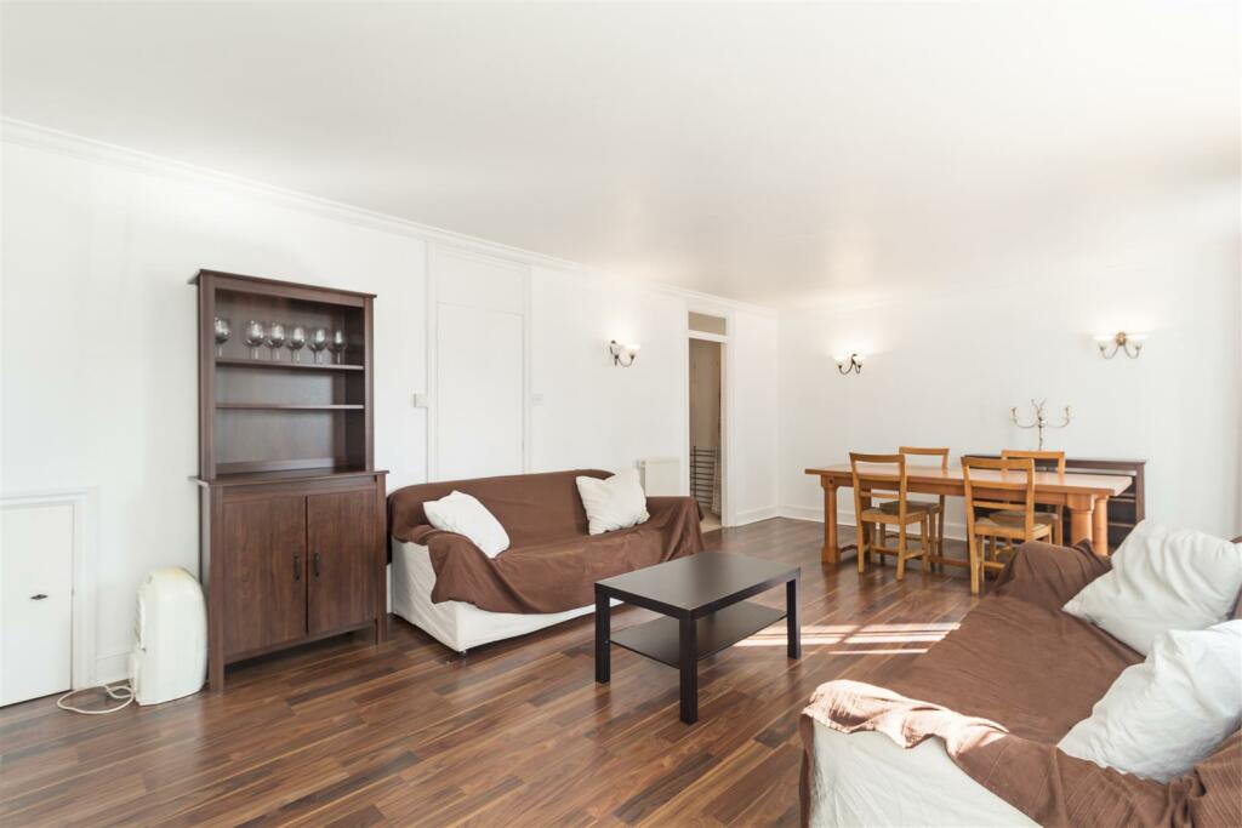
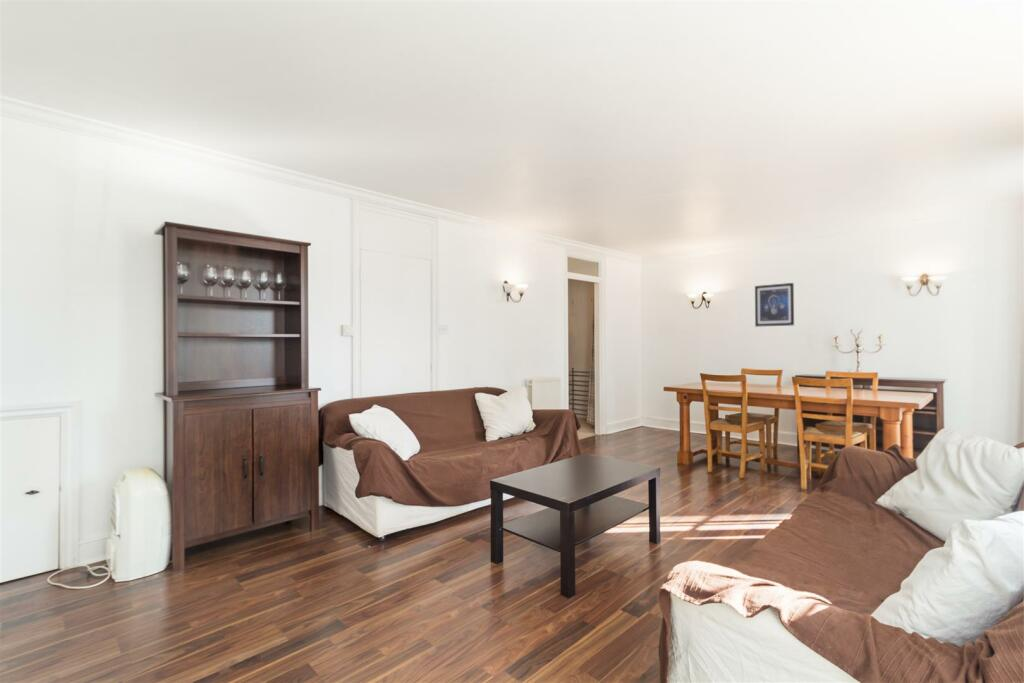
+ wall art (774, 305)
